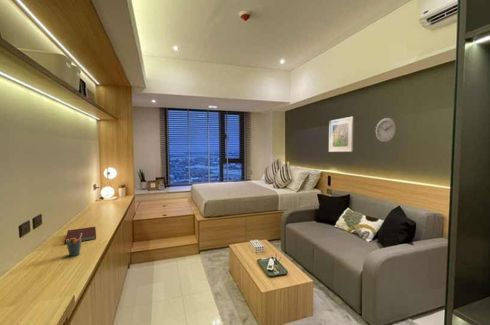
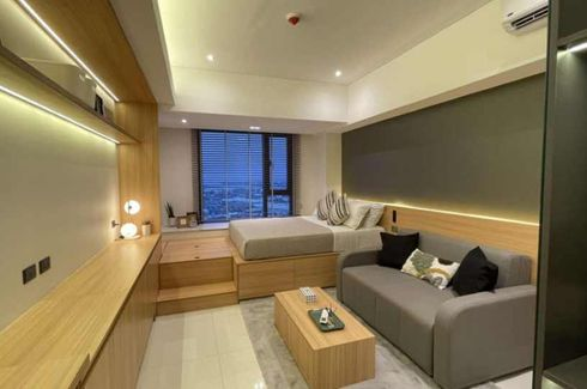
- notebook (80, 234)
- pen holder (74, 244)
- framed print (340, 135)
- wall clock (385, 130)
